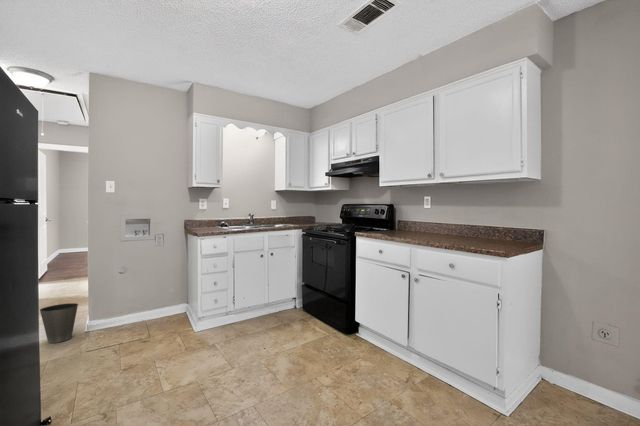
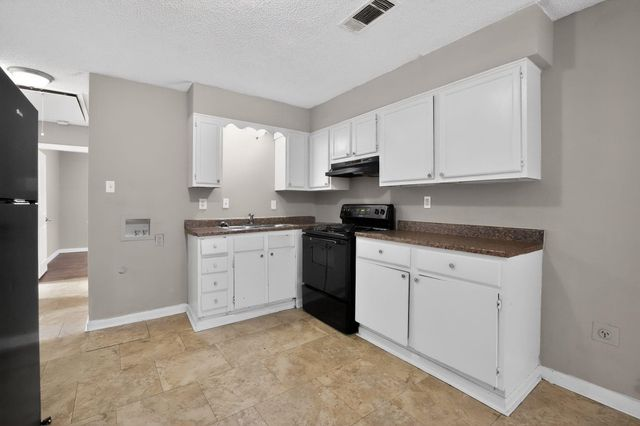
- waste basket (59, 323)
